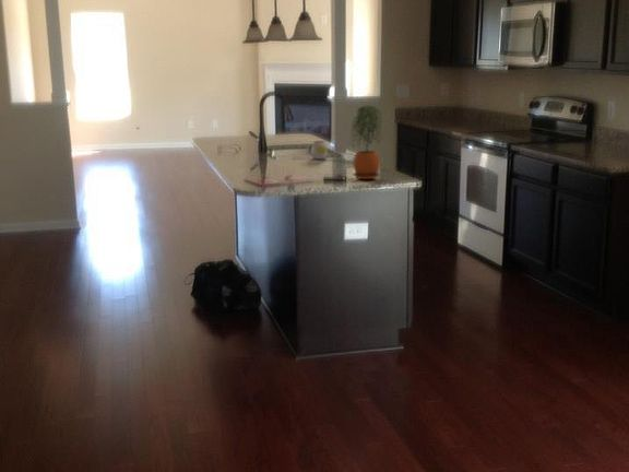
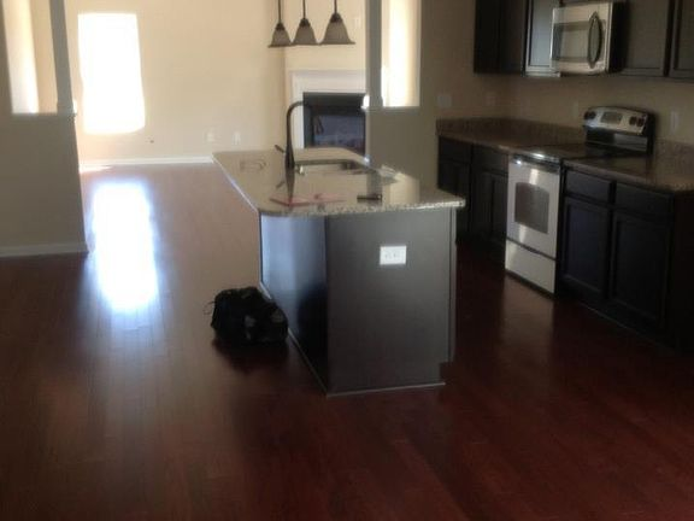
- mug (317, 150)
- potted plant (365, 142)
